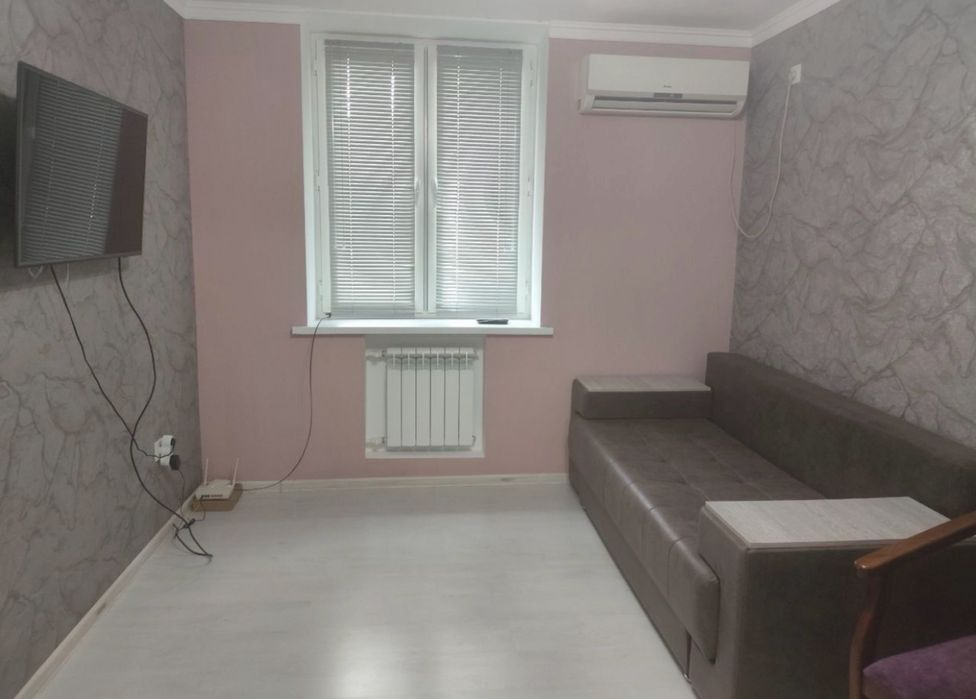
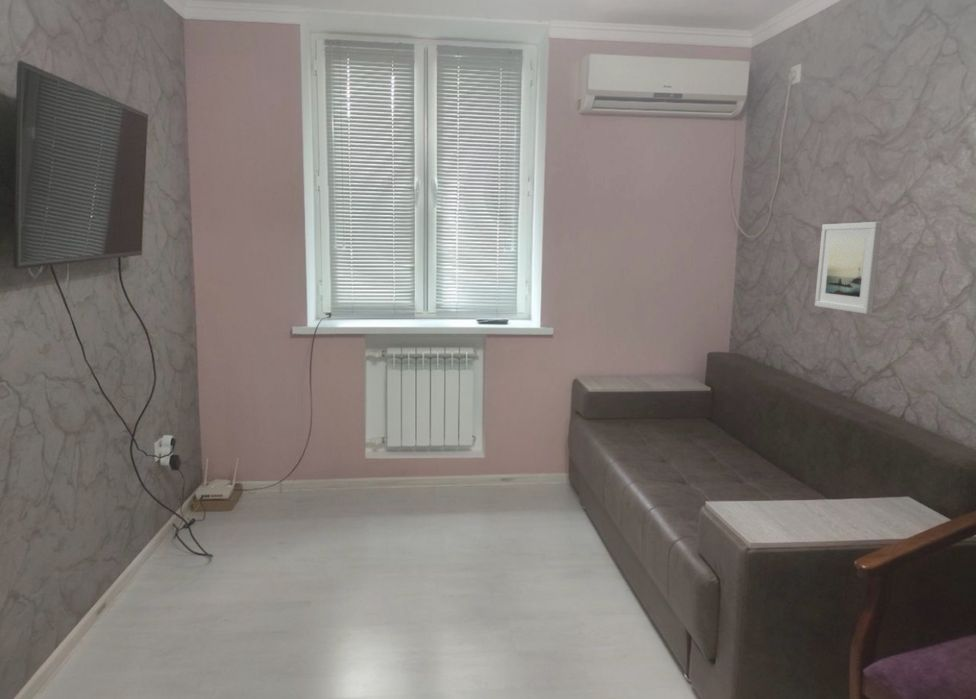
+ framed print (845, 266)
